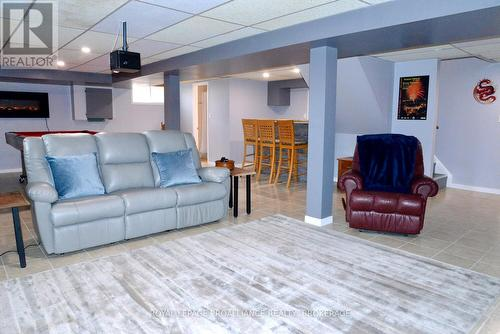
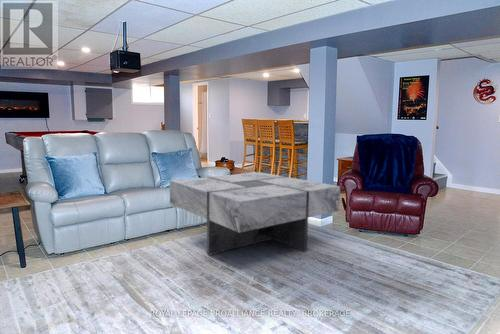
+ coffee table (252, 210)
